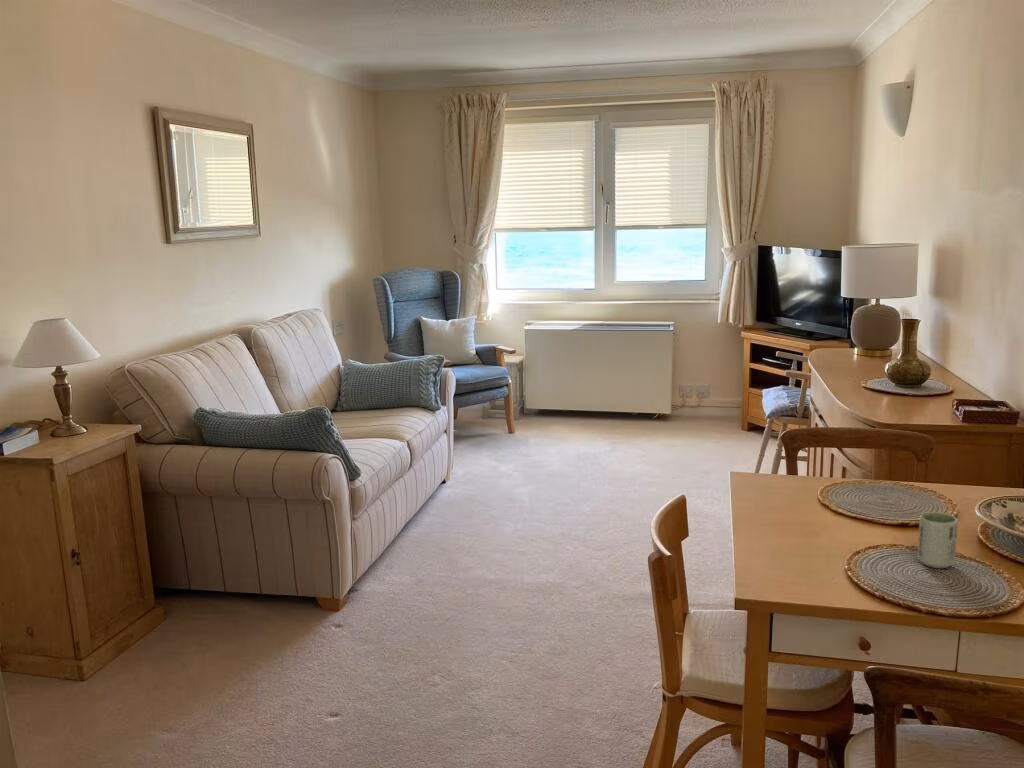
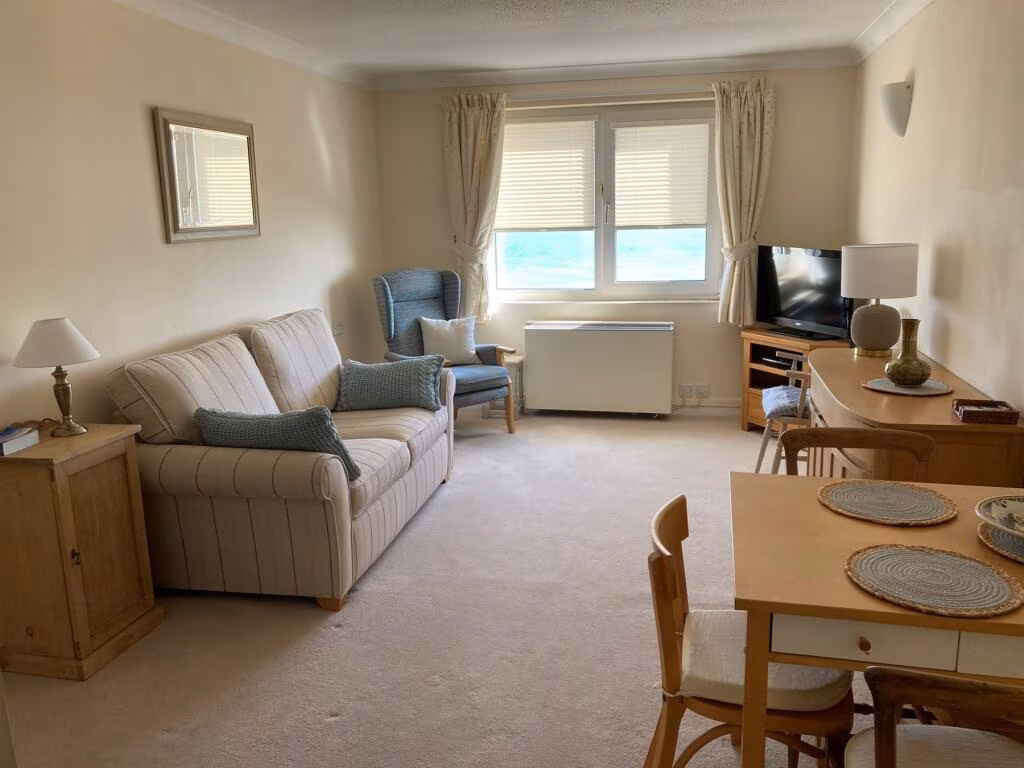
- cup (937, 540)
